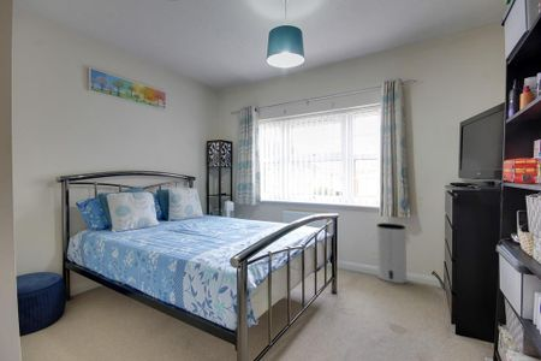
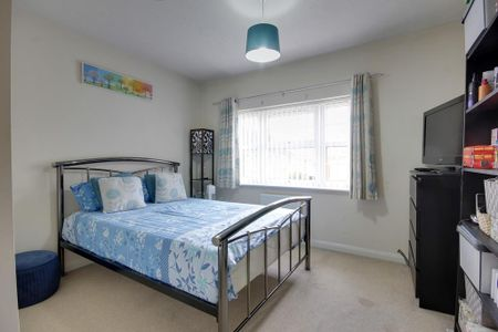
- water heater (391, 253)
